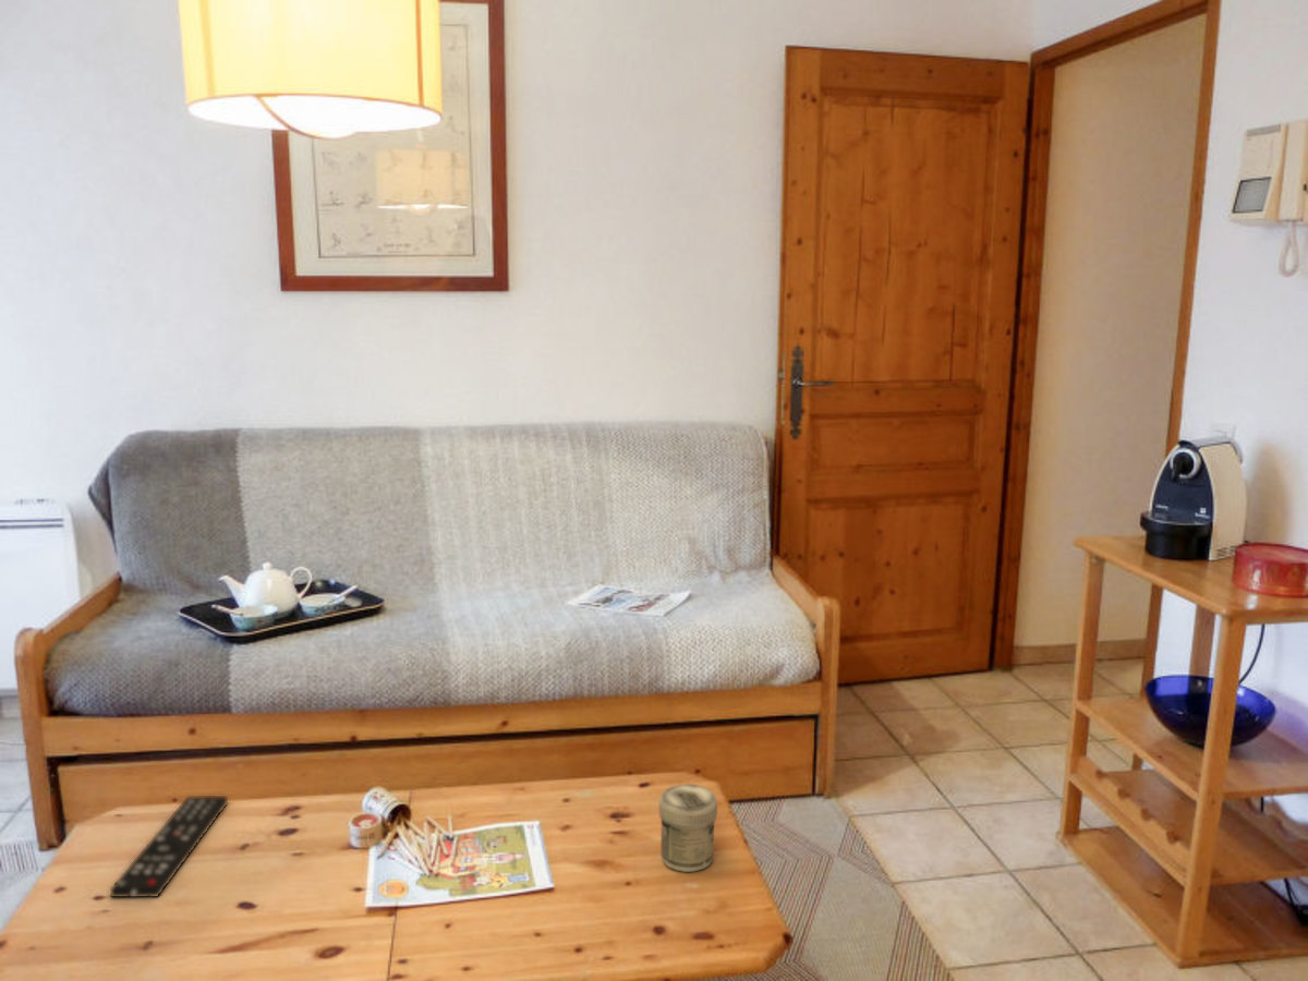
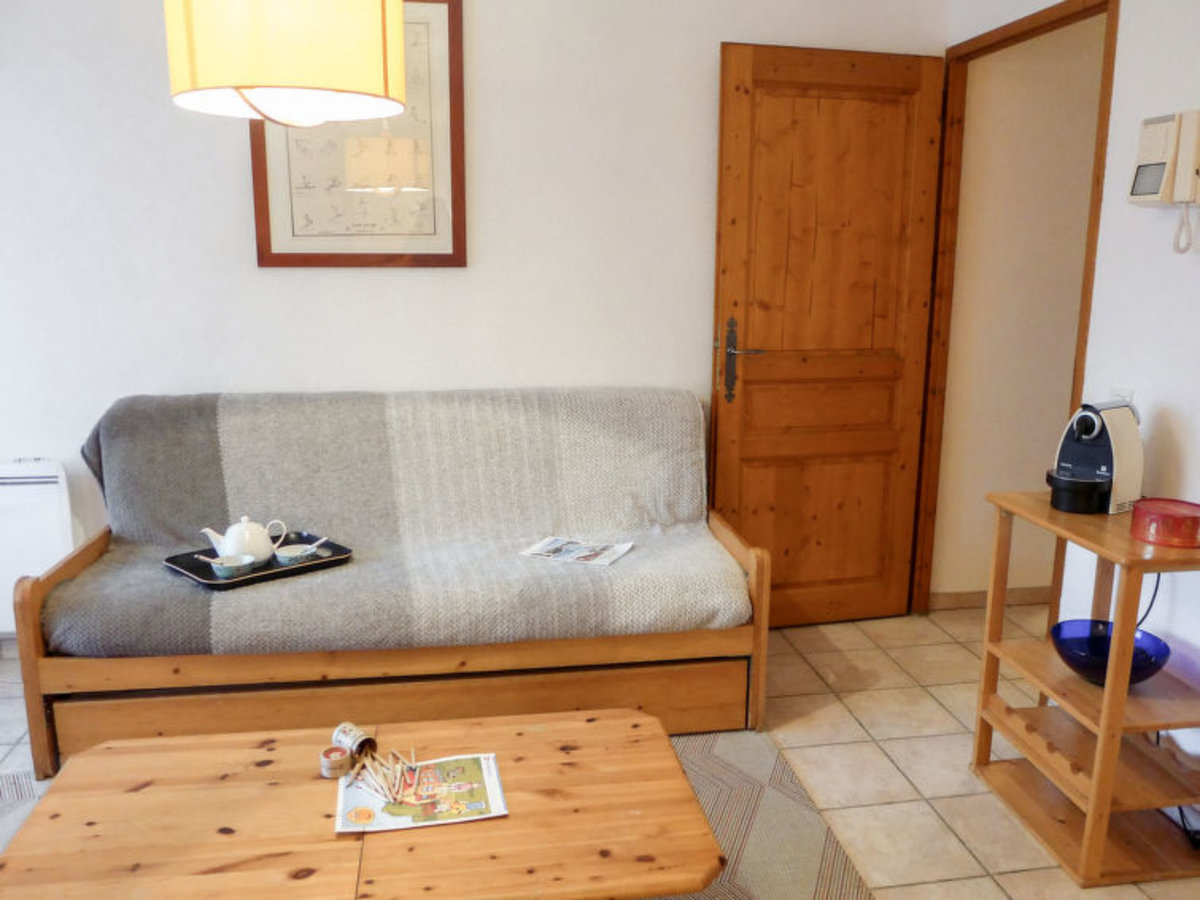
- jar (687, 827)
- remote control (173, 841)
